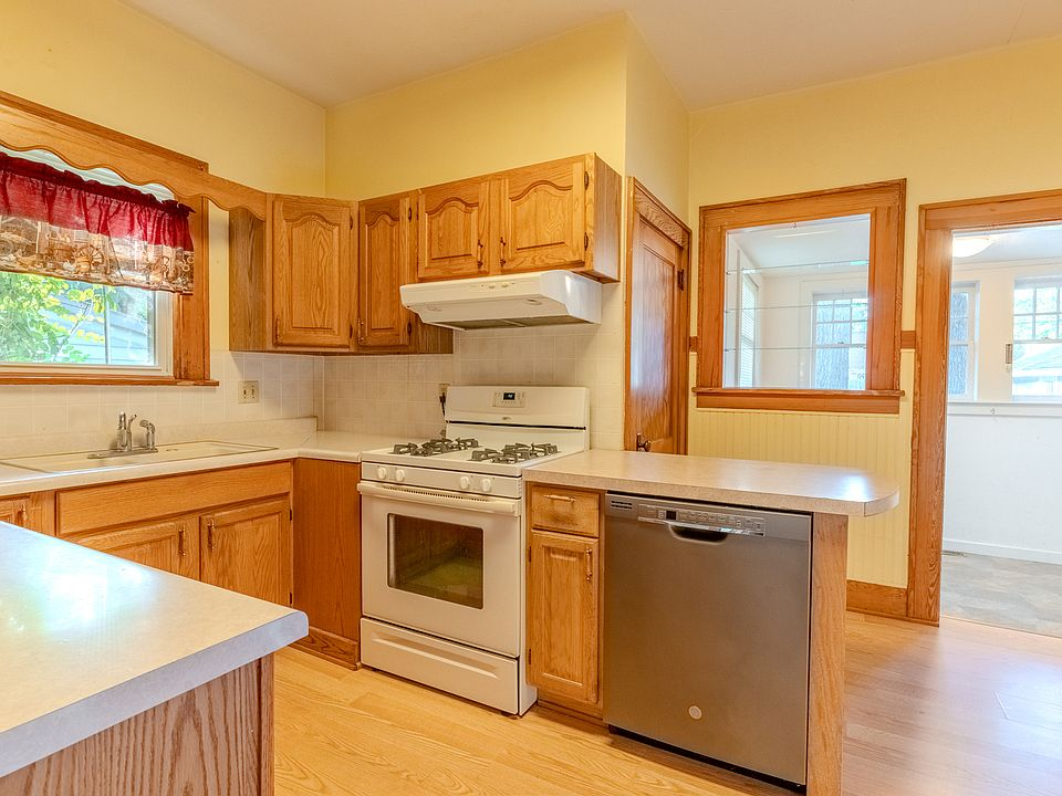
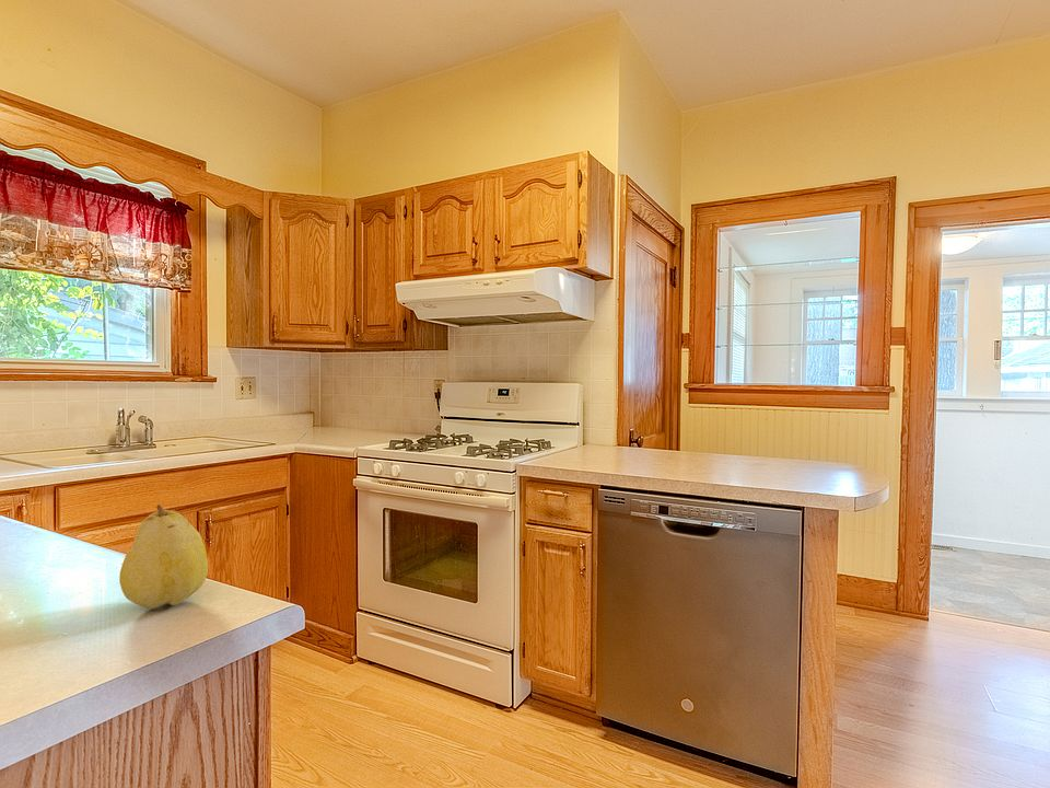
+ fruit (165, 552)
